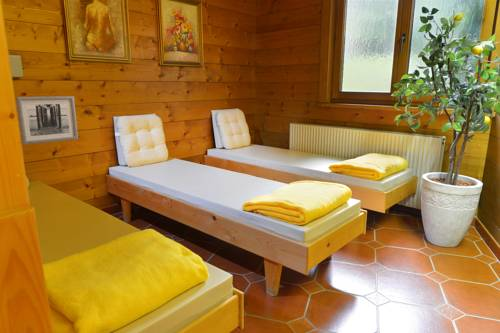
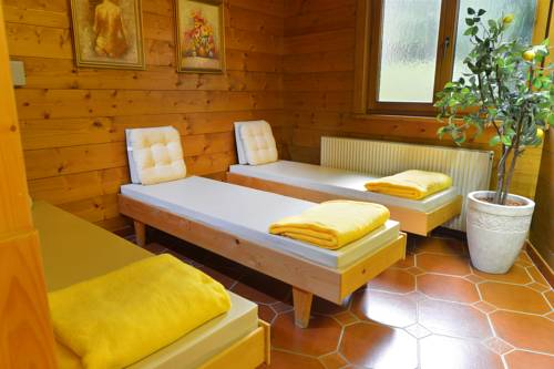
- wall art (49, 119)
